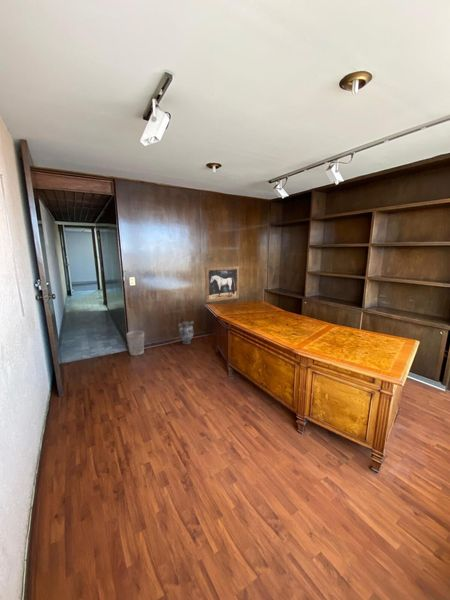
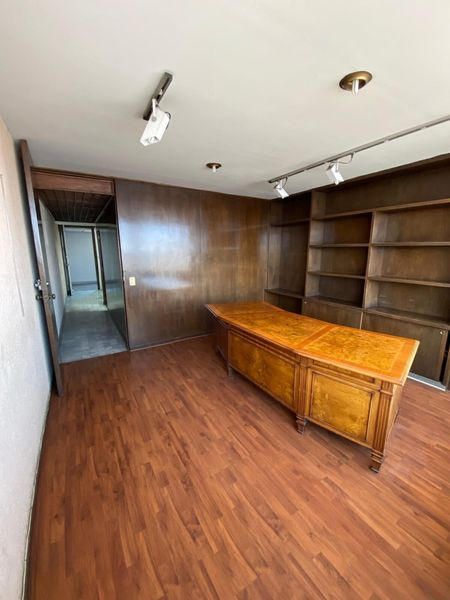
- wall art (222, 283)
- wastebasket (136, 342)
- vase (186, 332)
